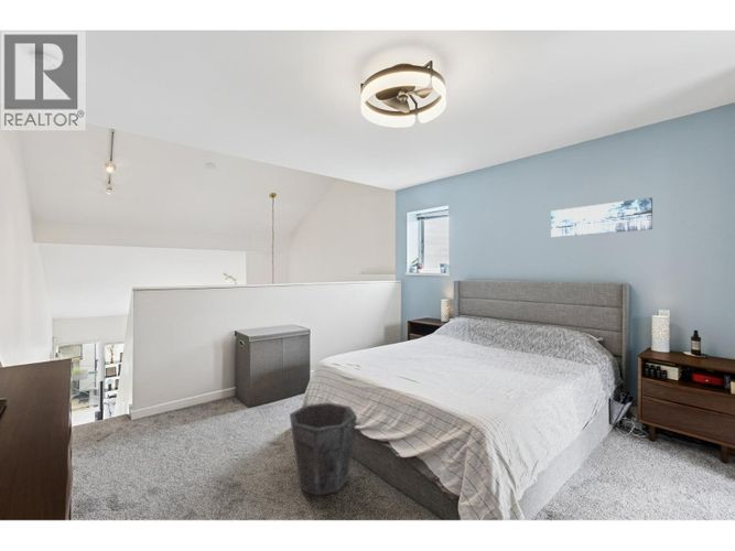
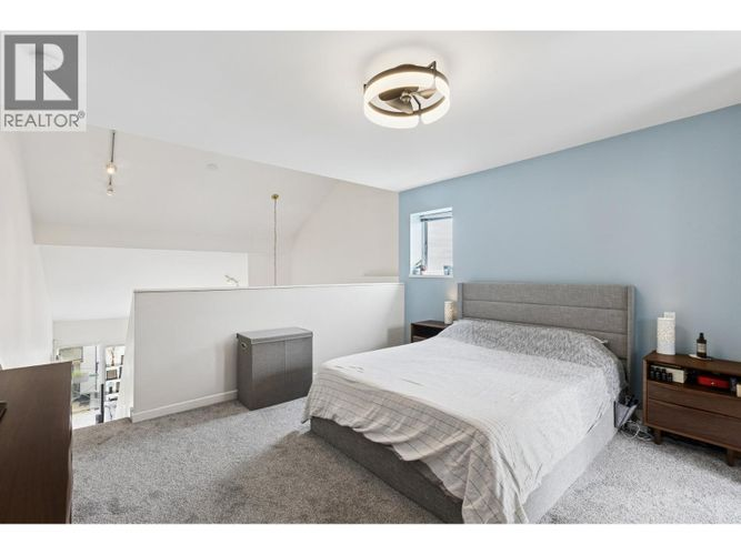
- wall art (596, 219)
- waste bin (323, 446)
